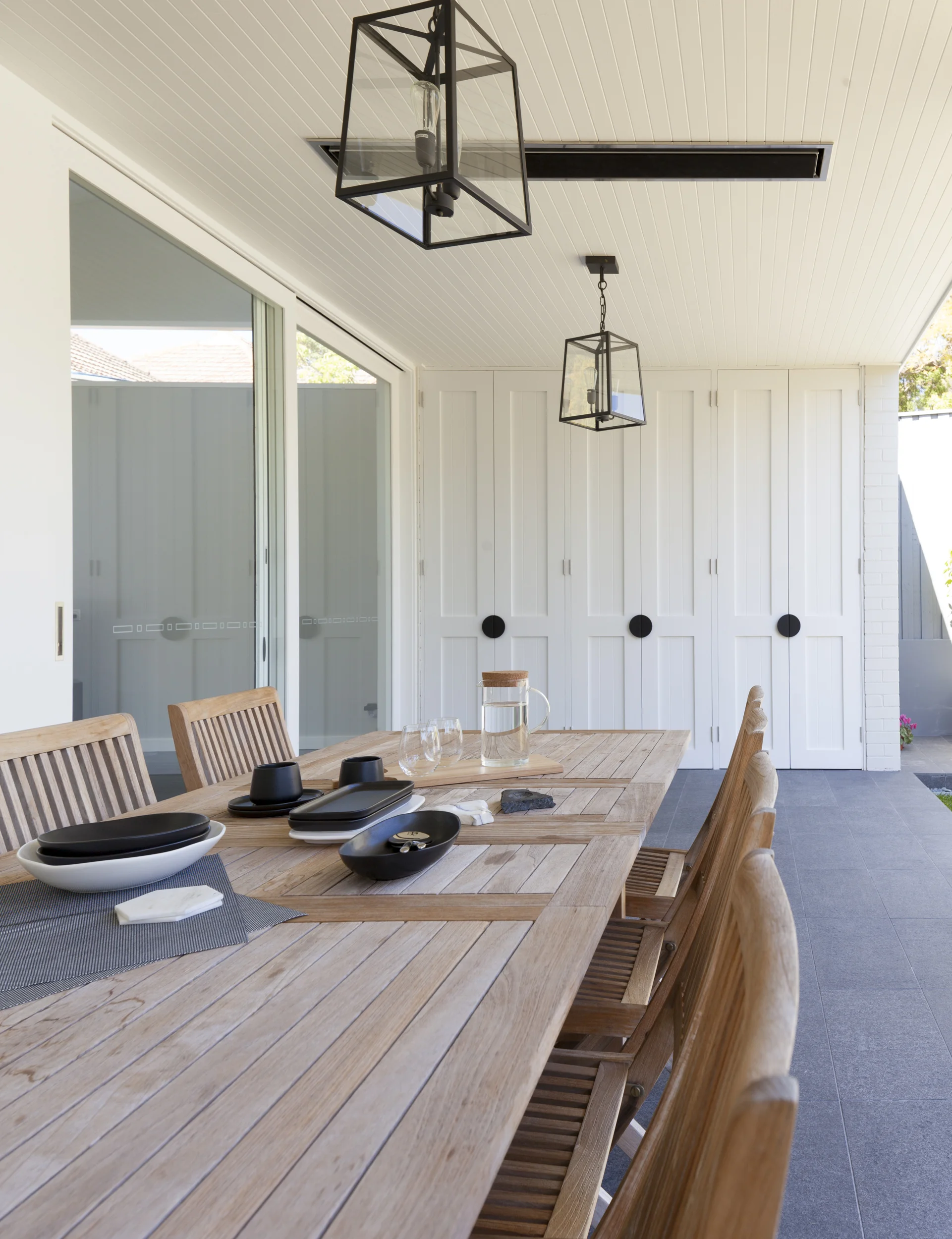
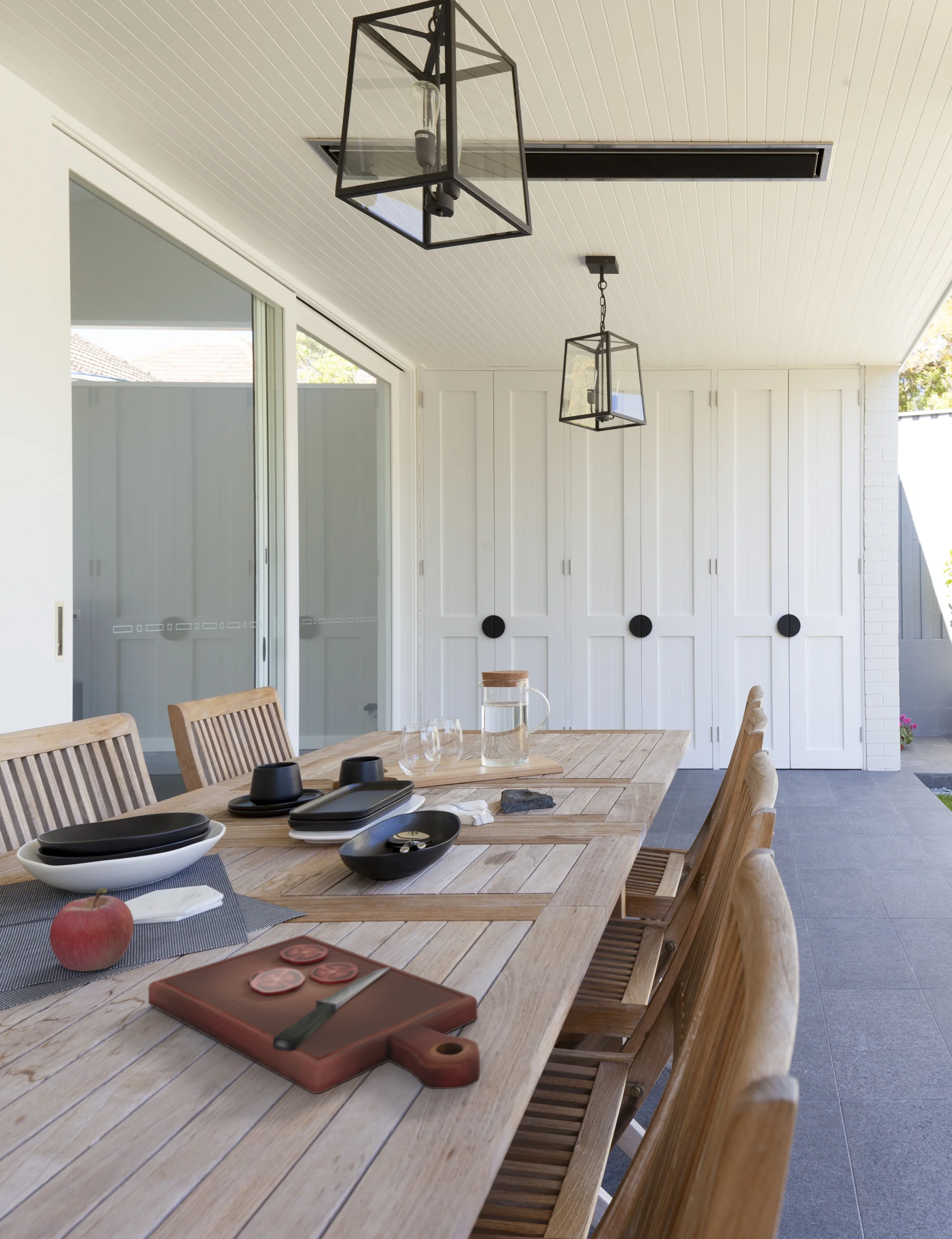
+ cutting board (326, 997)
+ fruit (92, 925)
